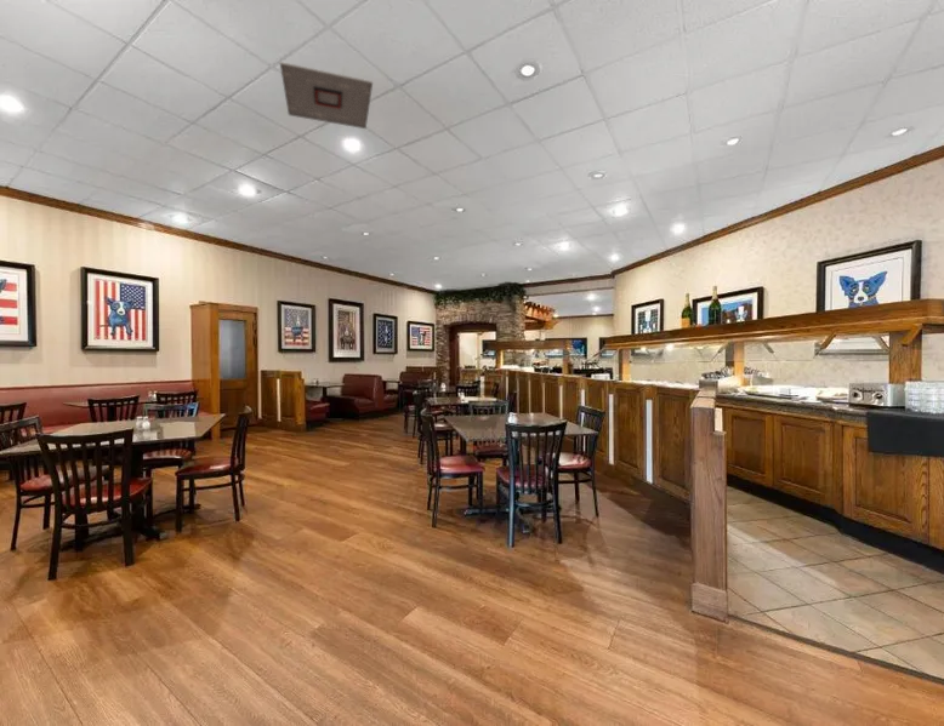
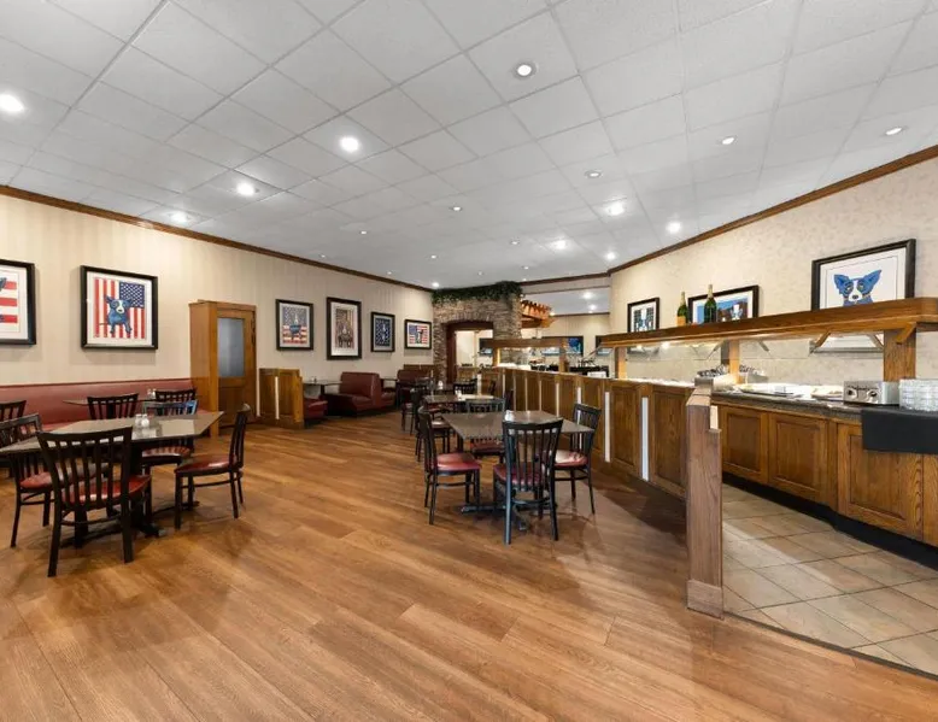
- ceiling vent (328, 98)
